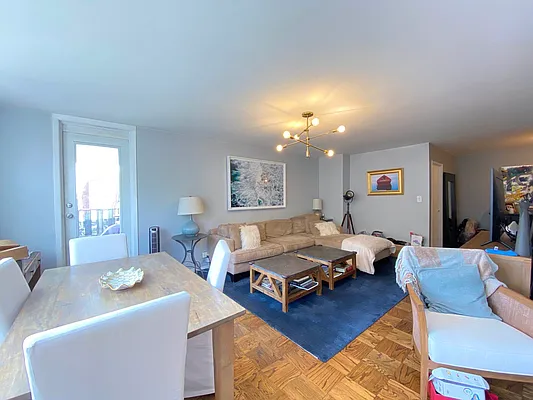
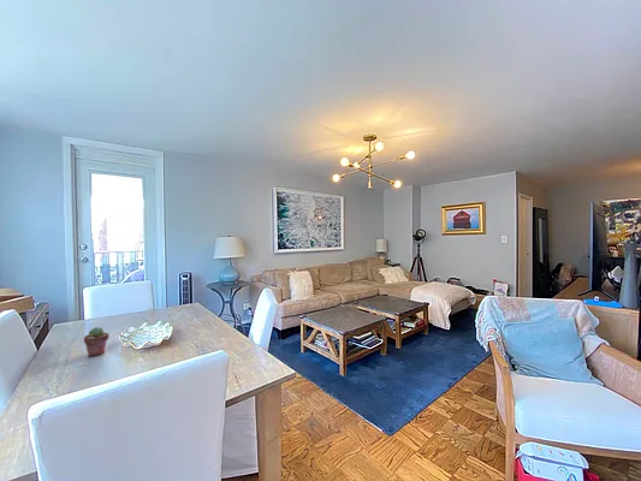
+ potted succulent (96, 340)
